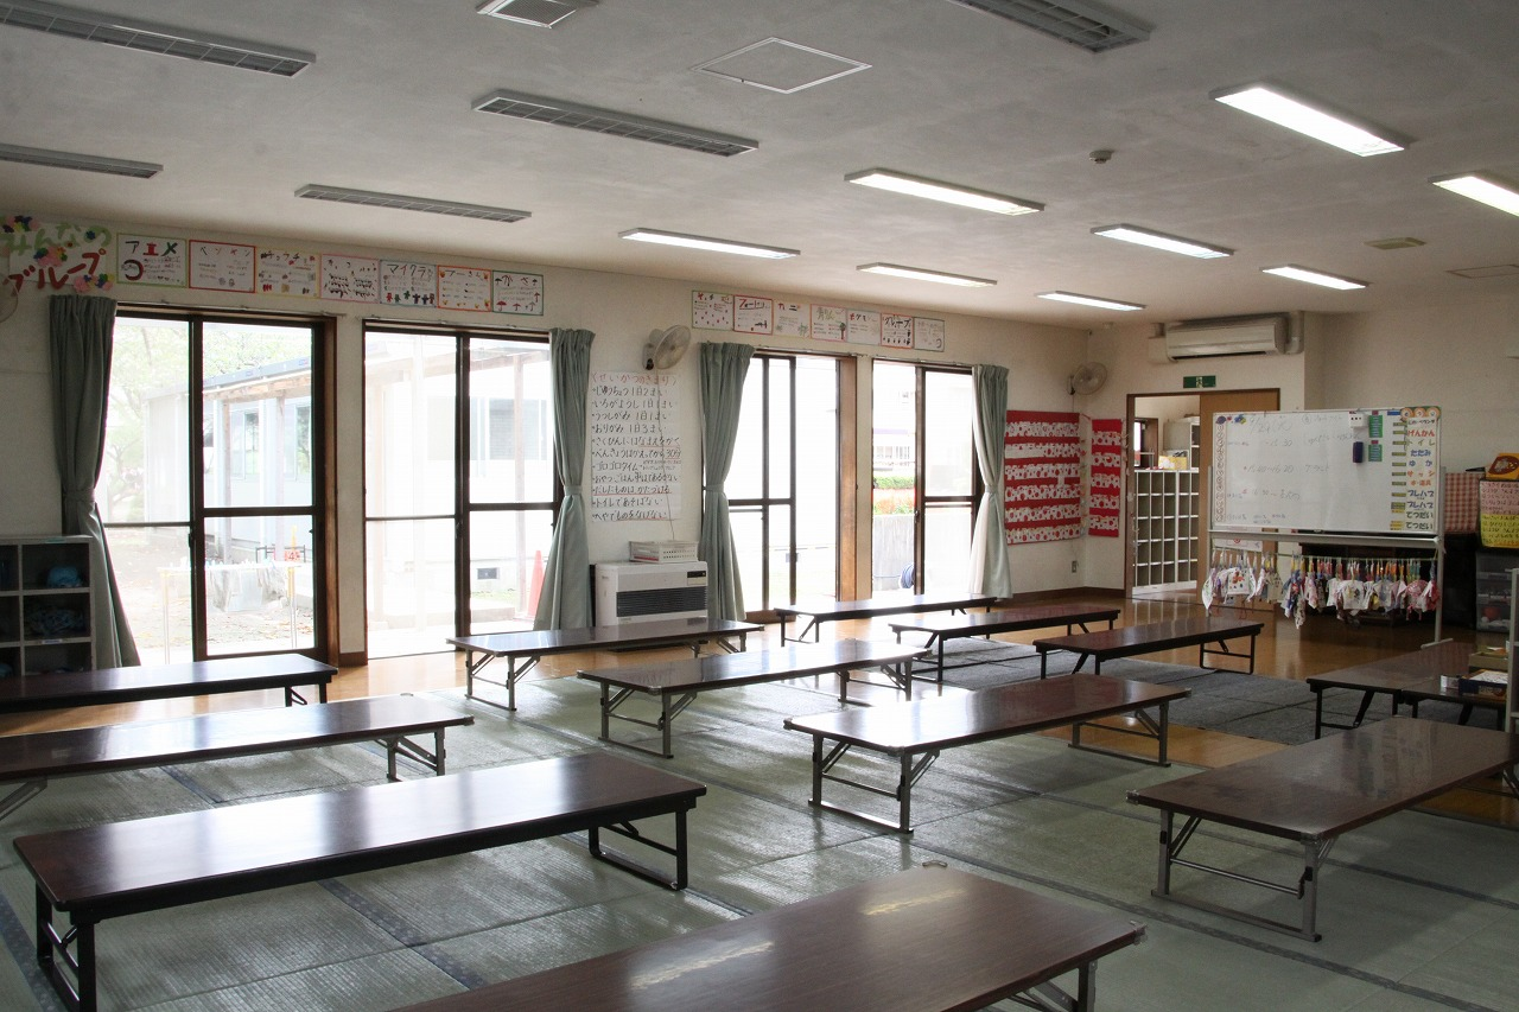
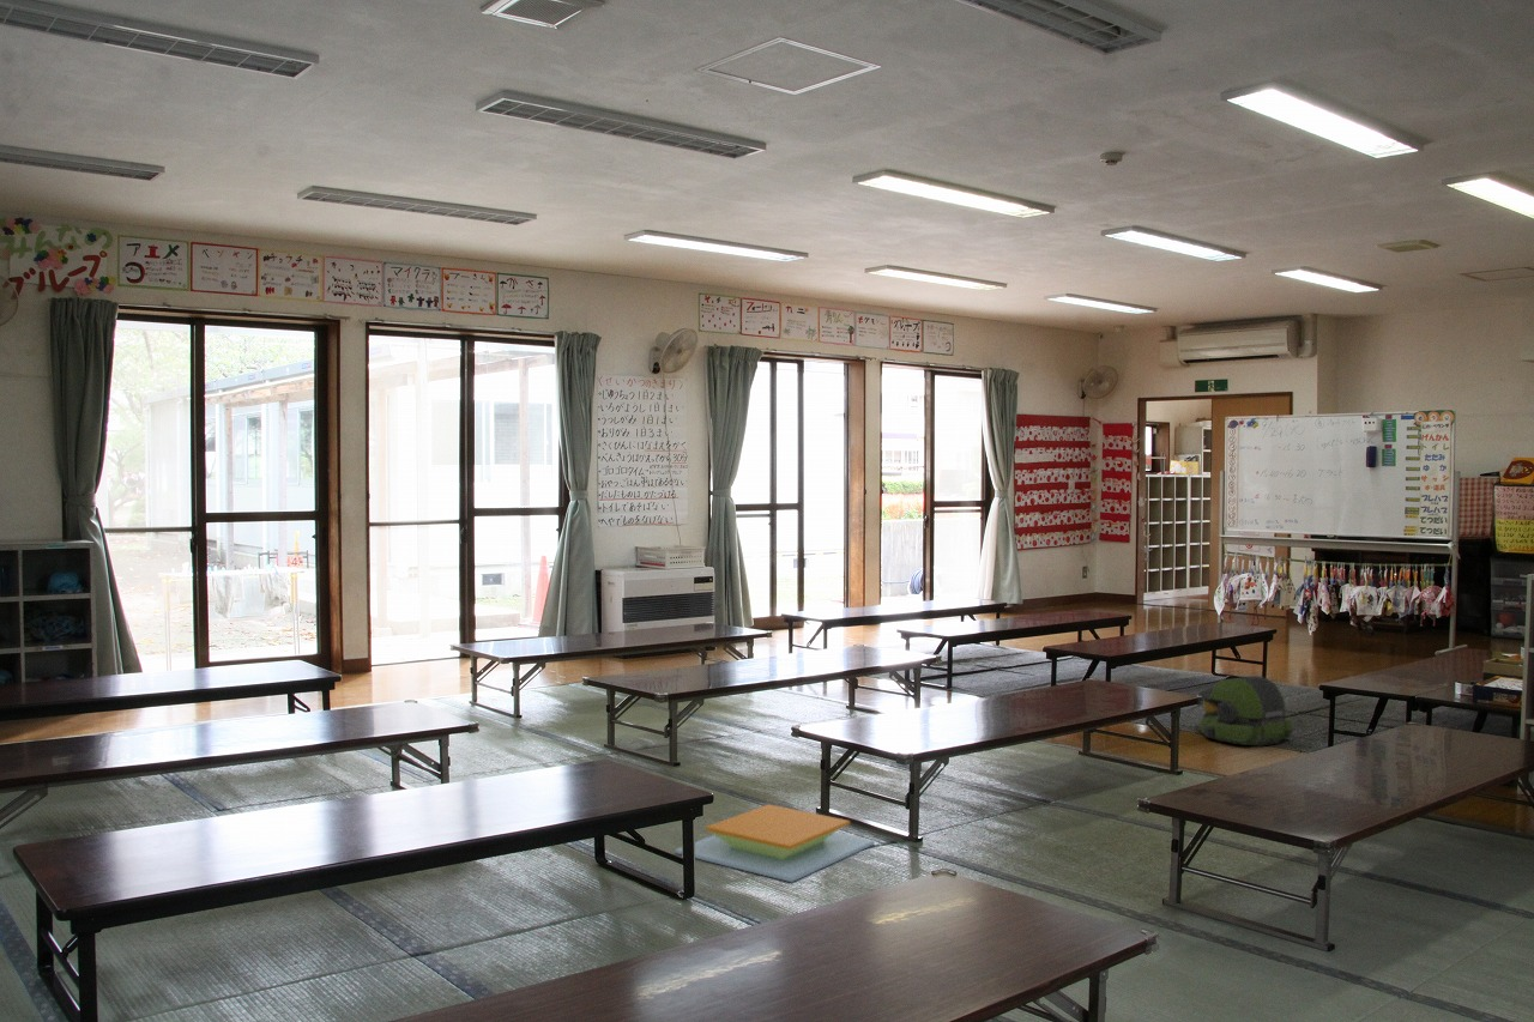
+ backpack (1237, 706)
+ cushion (775, 835)
